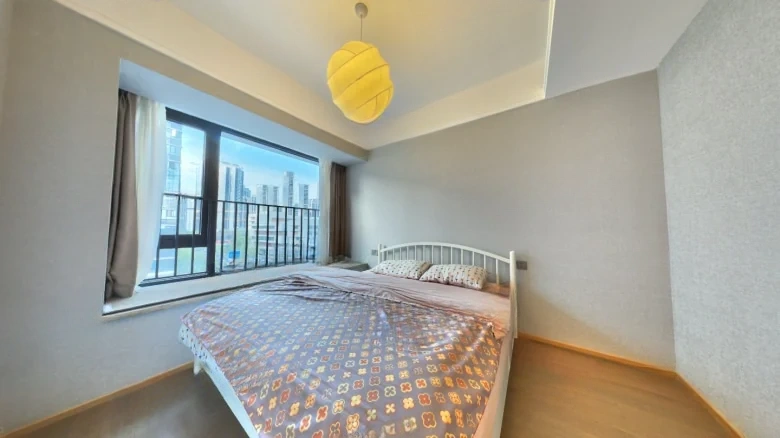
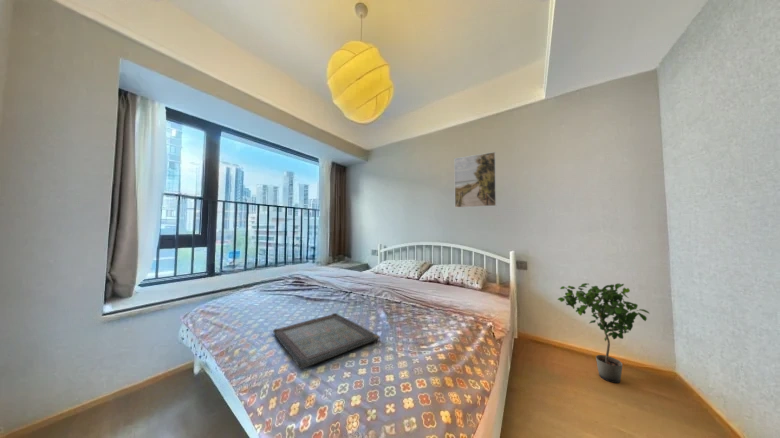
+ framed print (474, 181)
+ potted plant (602, 329)
+ serving tray (324, 333)
